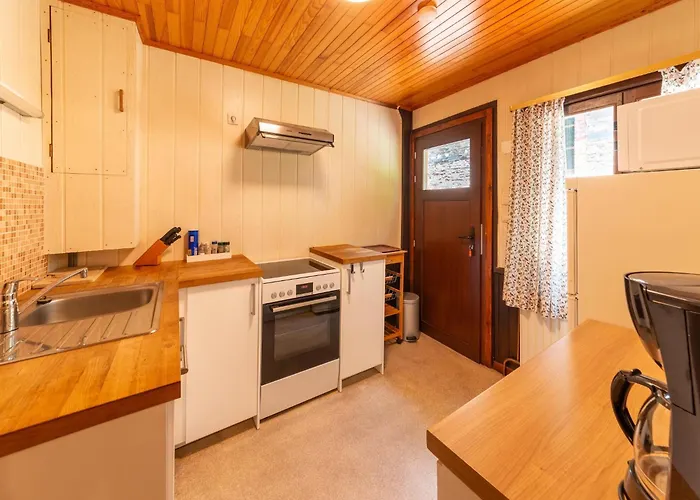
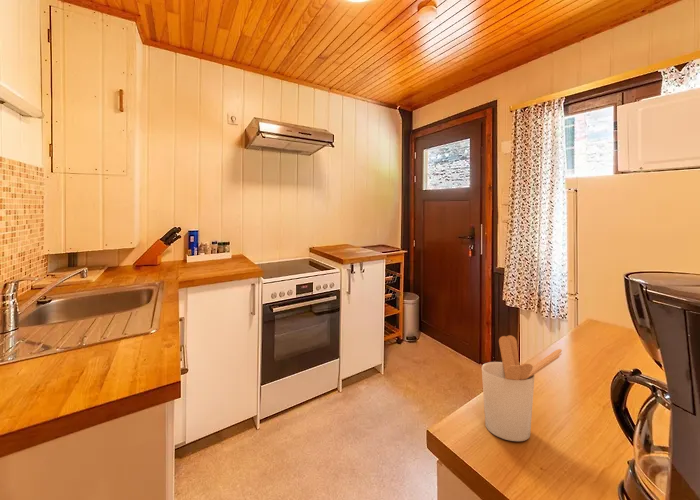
+ utensil holder (521, 387)
